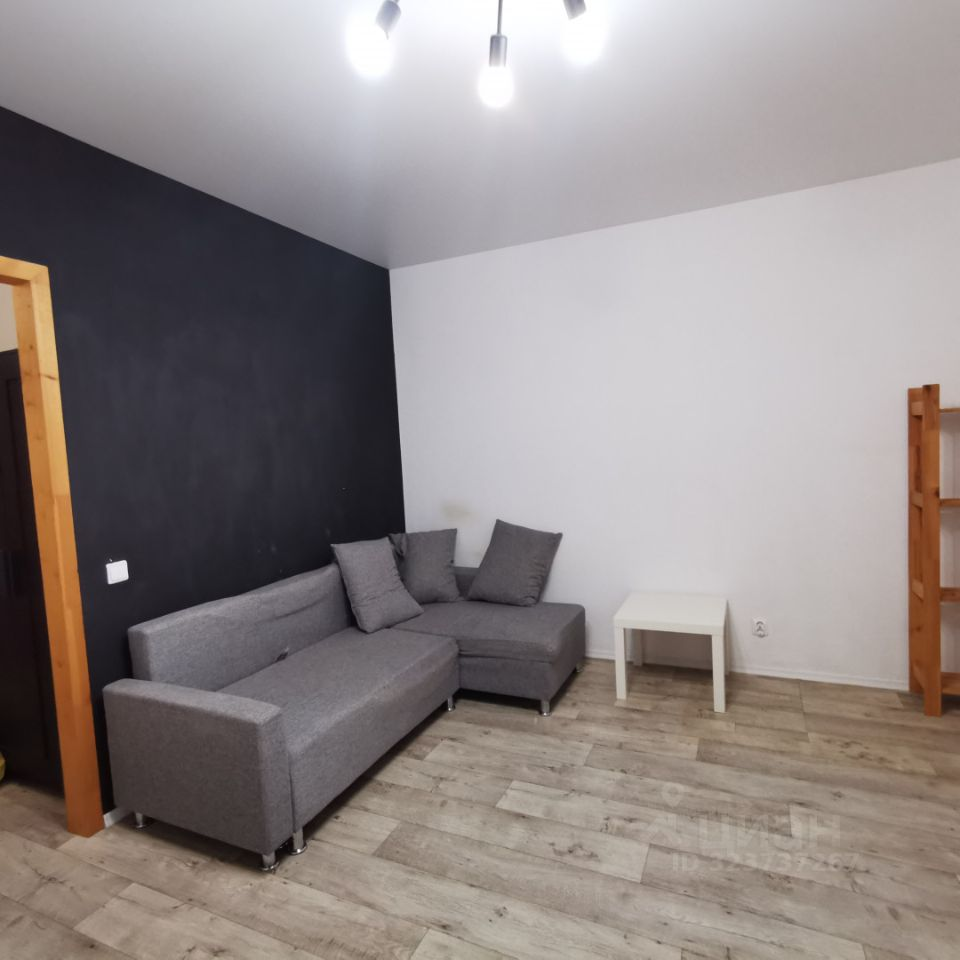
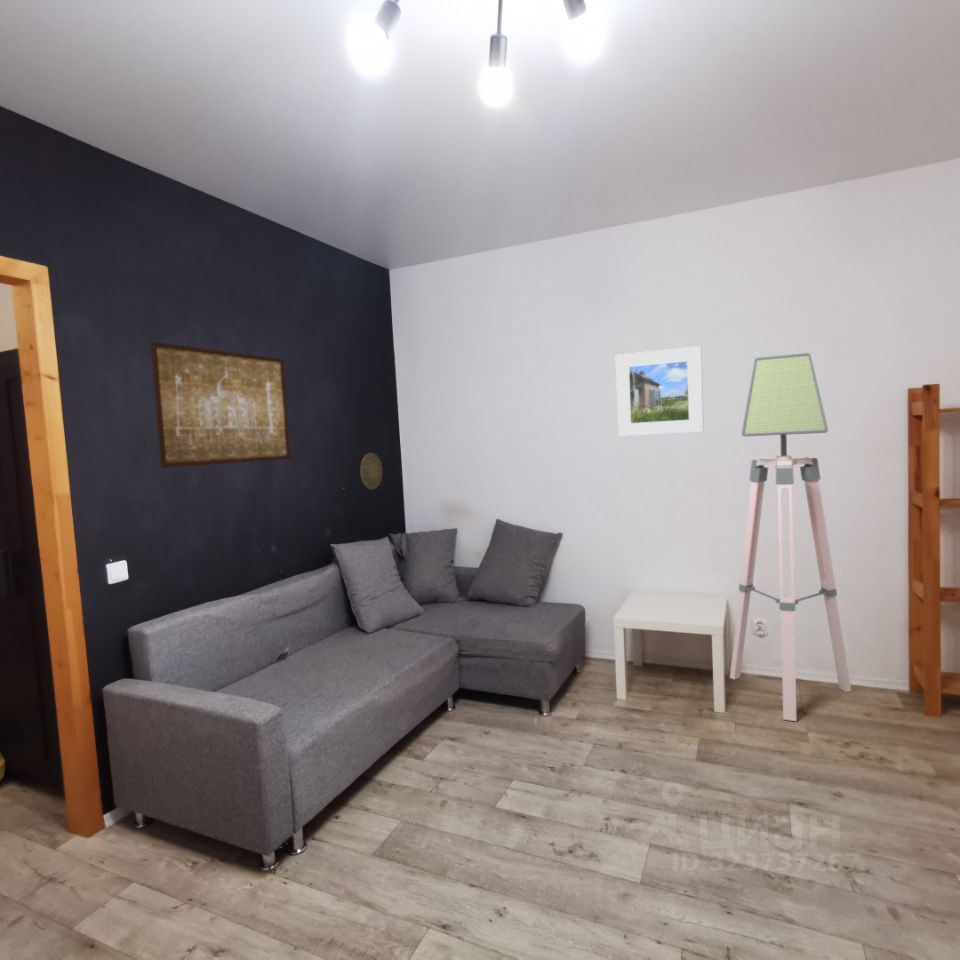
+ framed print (658, 392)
+ wall art (228, 407)
+ floor lamp (781, 530)
+ decorative plate (372, 471)
